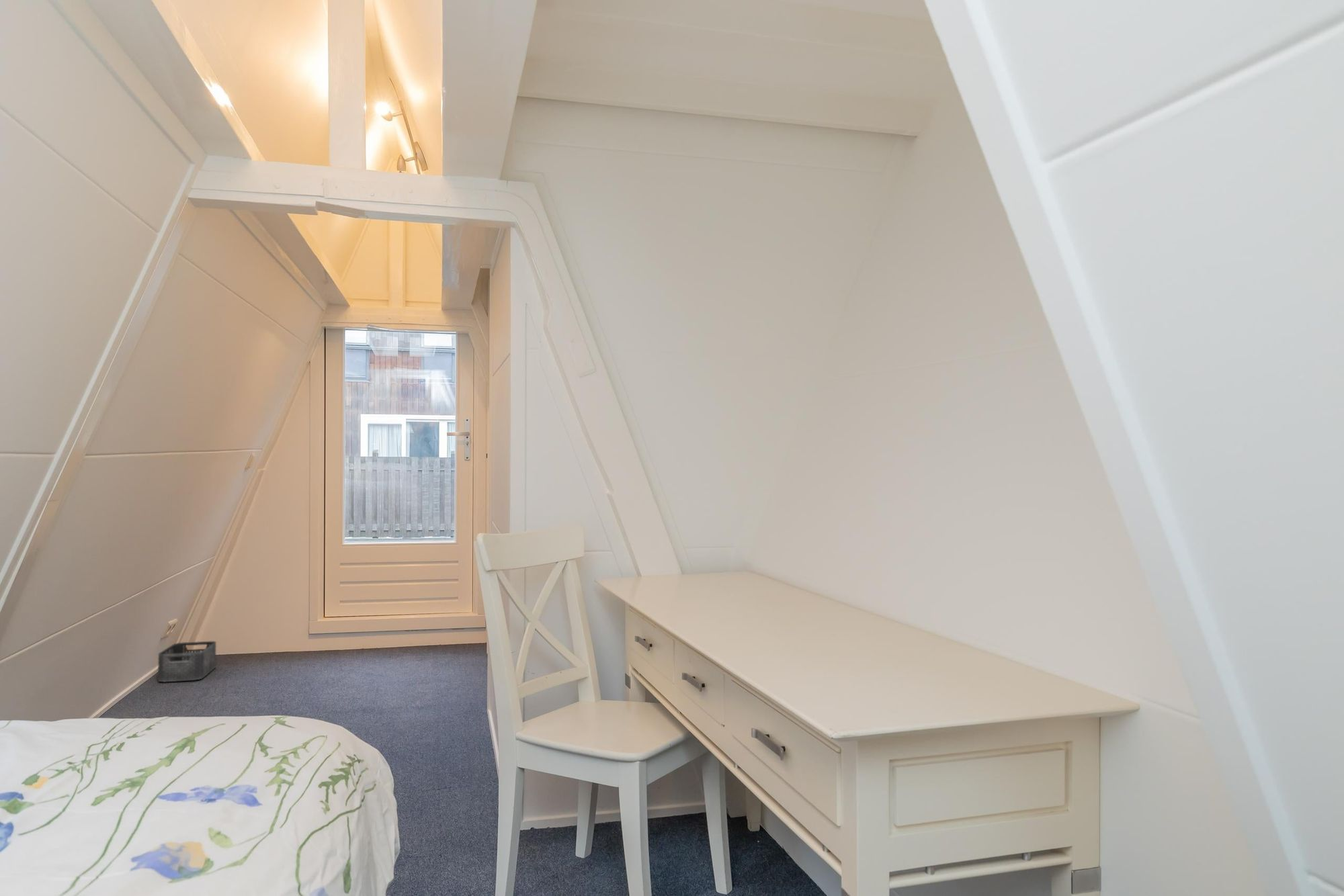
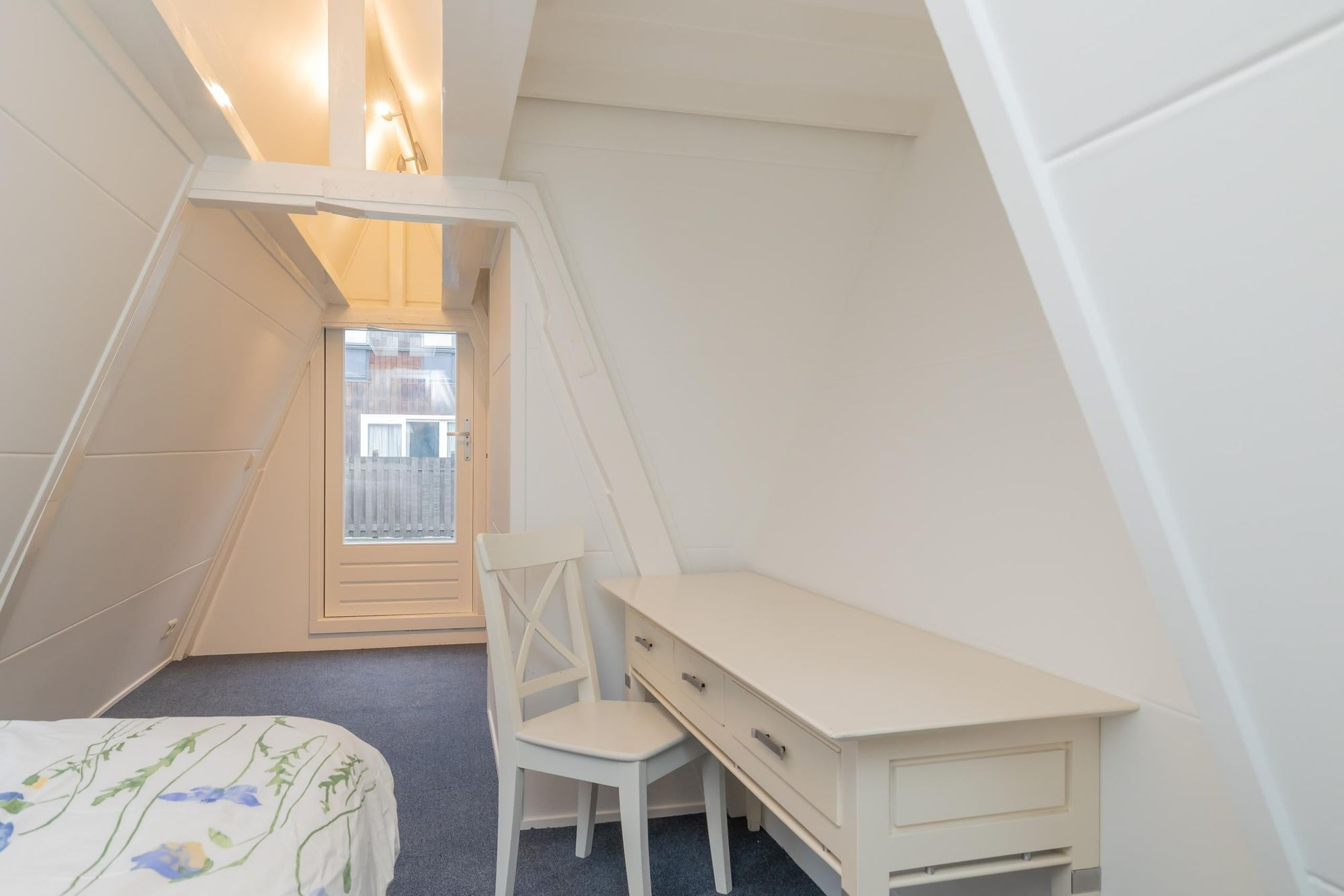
- storage bin (187, 661)
